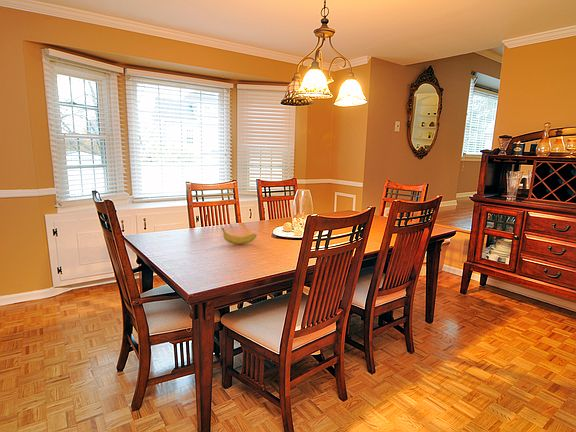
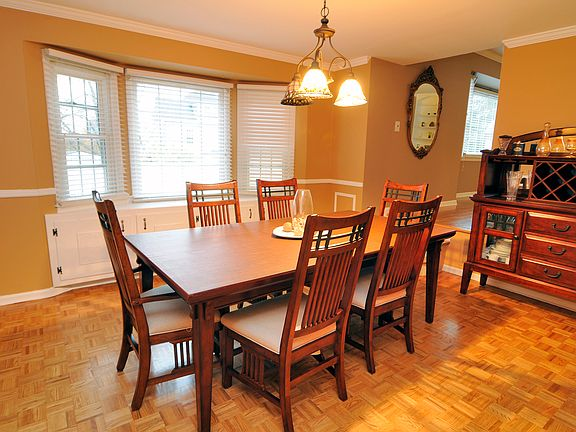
- fruit (239, 236)
